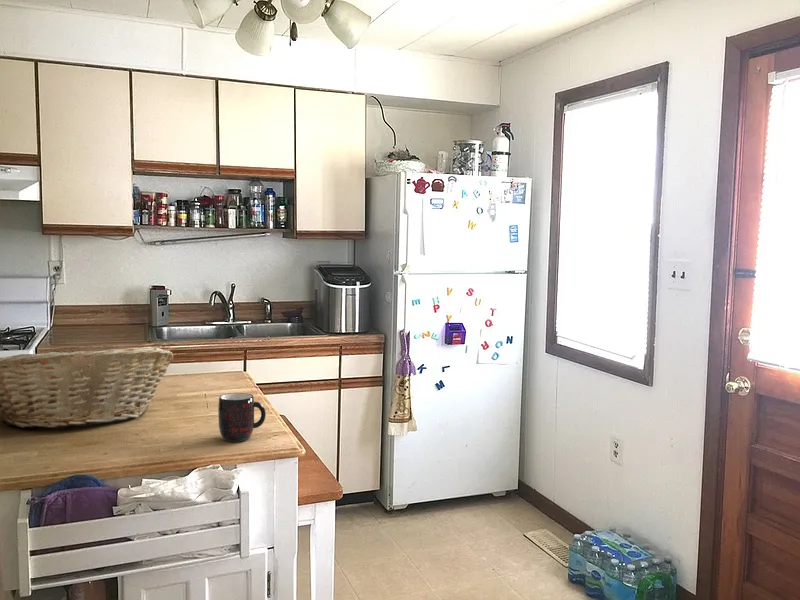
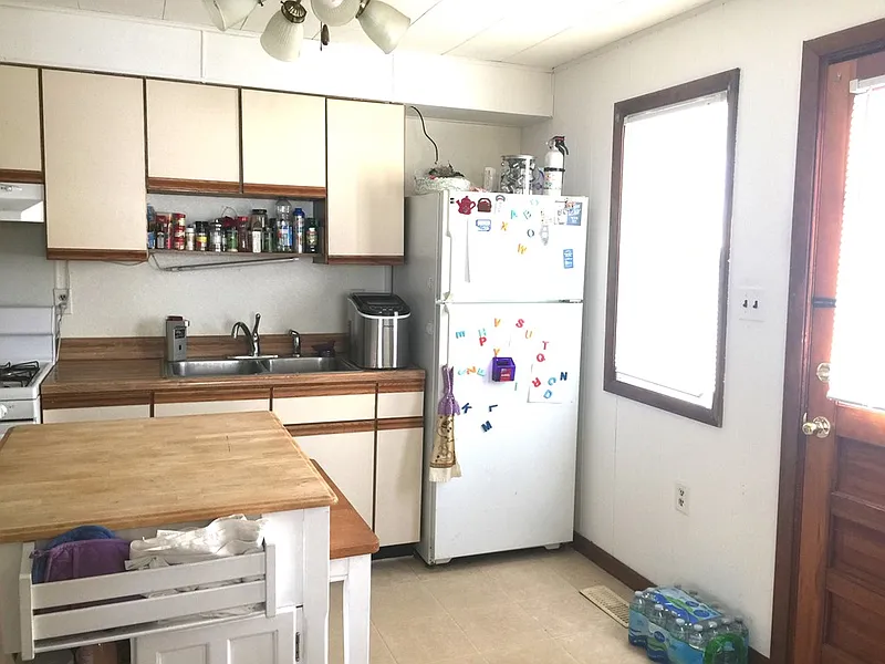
- mug (242, 416)
- fruit basket (77, 379)
